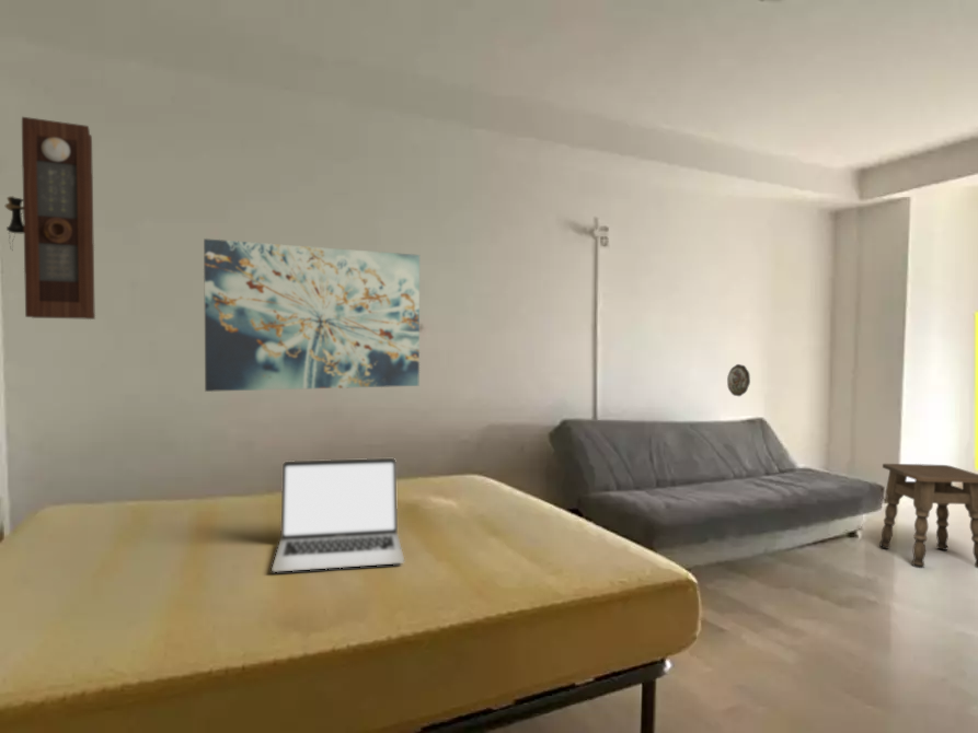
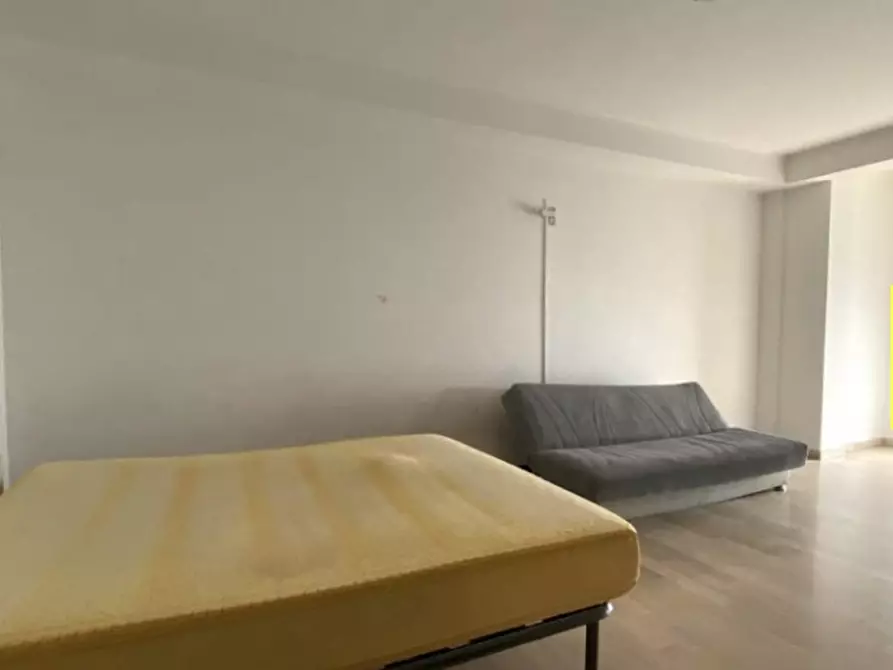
- pendulum clock (49, 221)
- wall art (319, 318)
- laptop (340, 510)
- decorative plate (737, 380)
- side table (929, 512)
